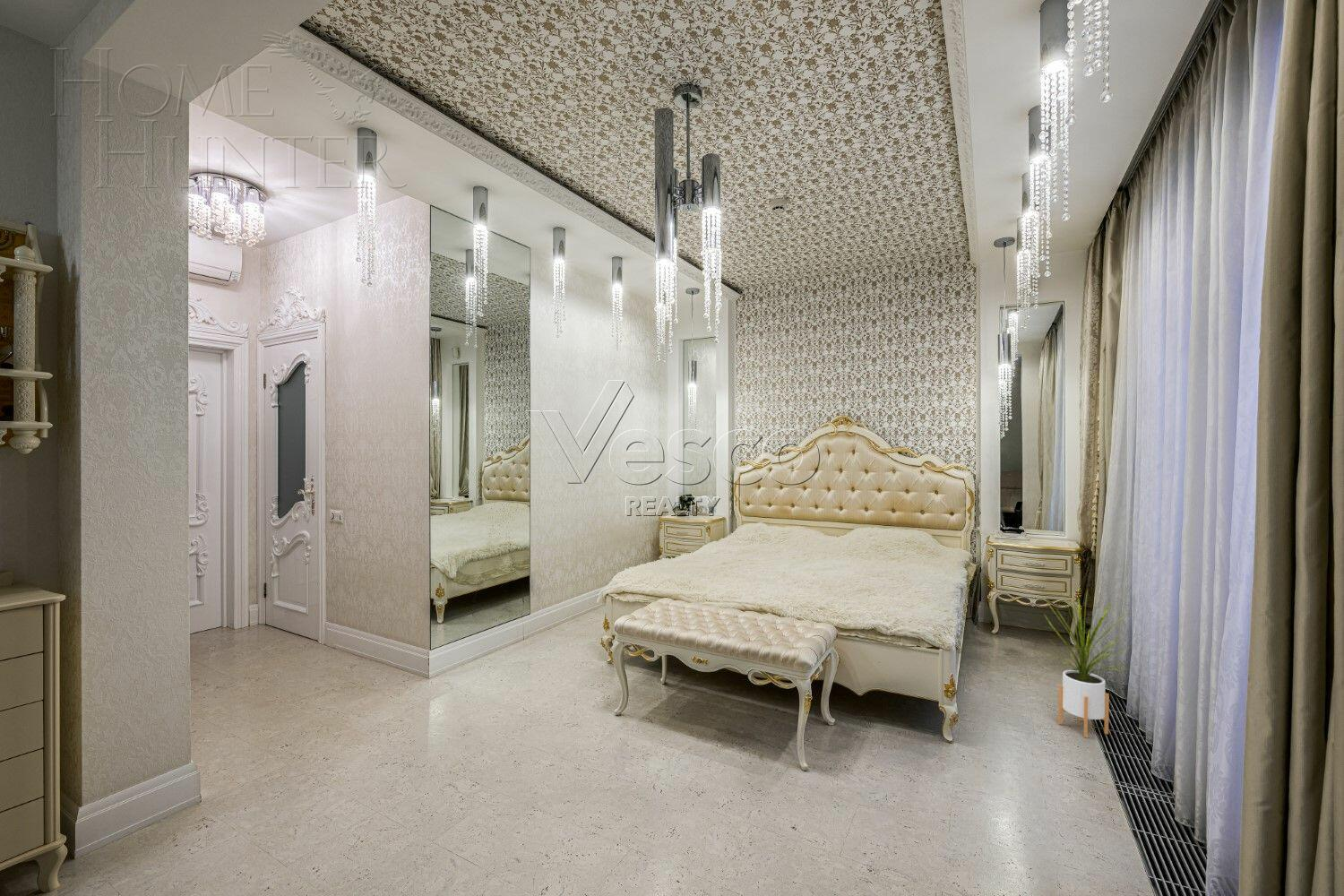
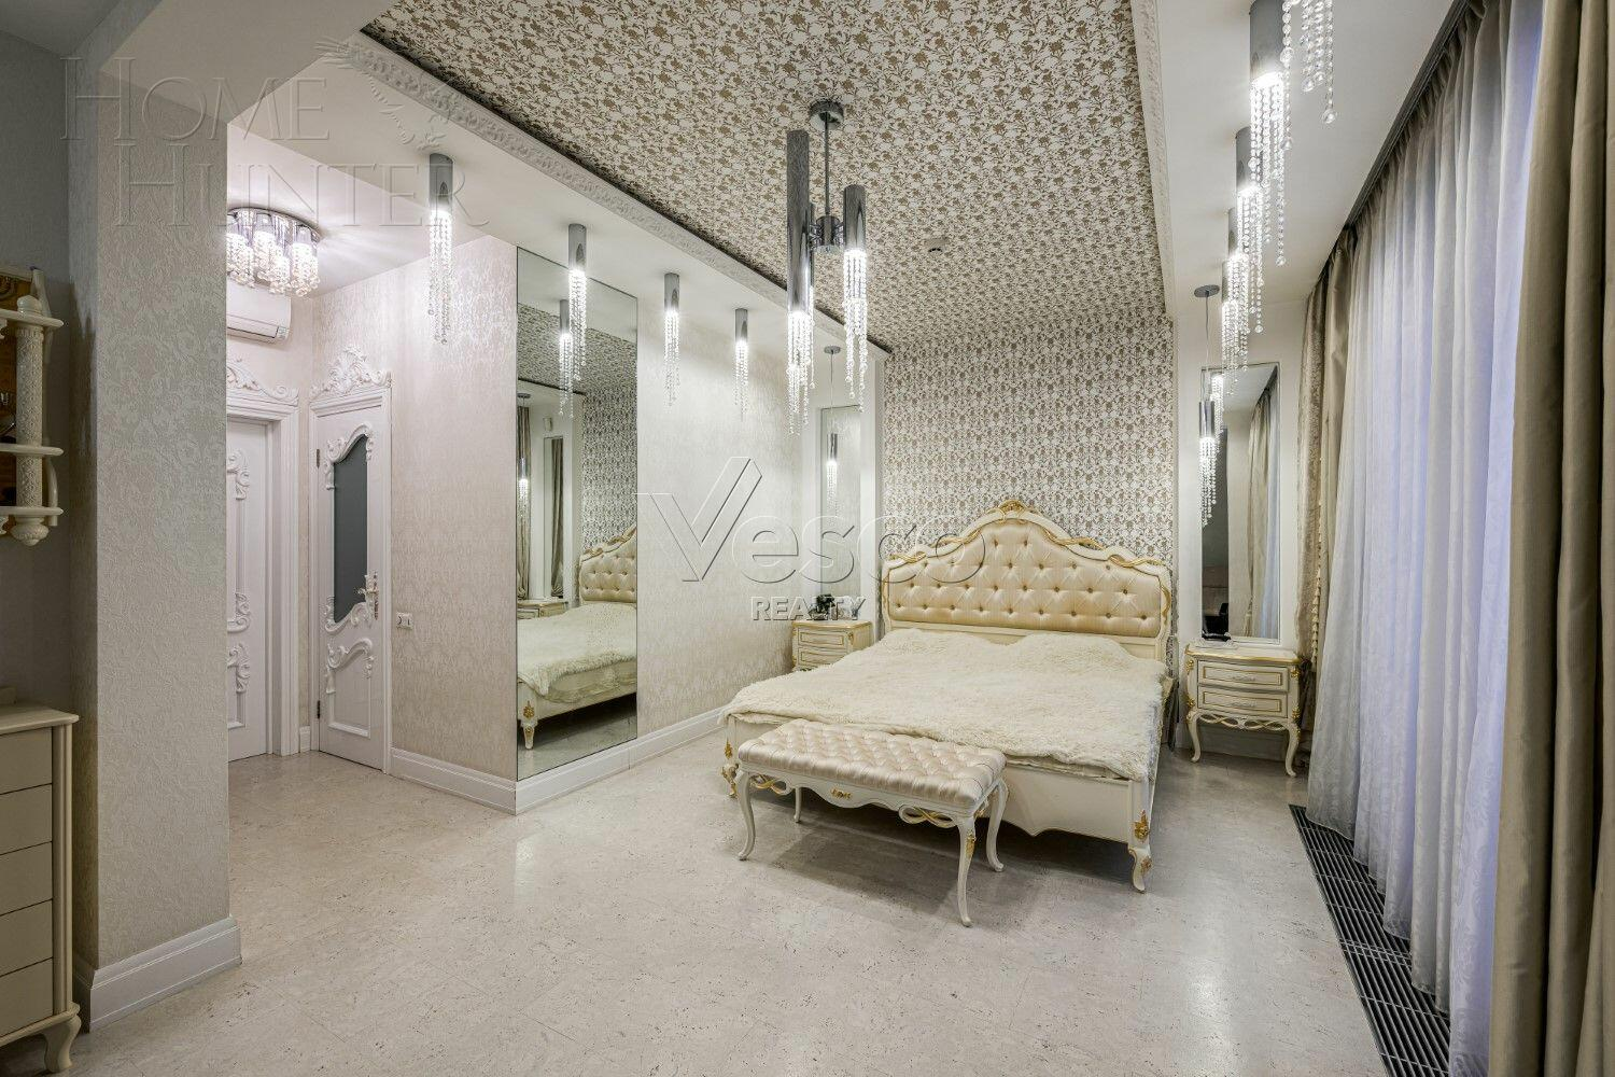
- house plant (1086, 661)
